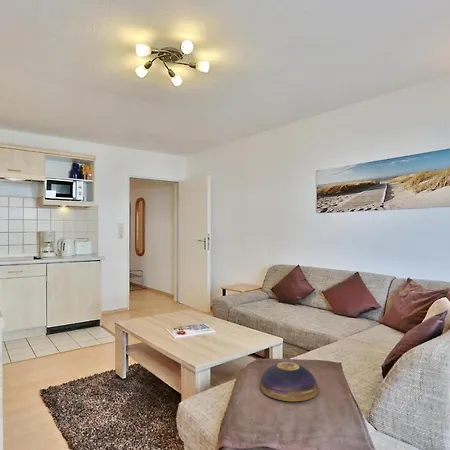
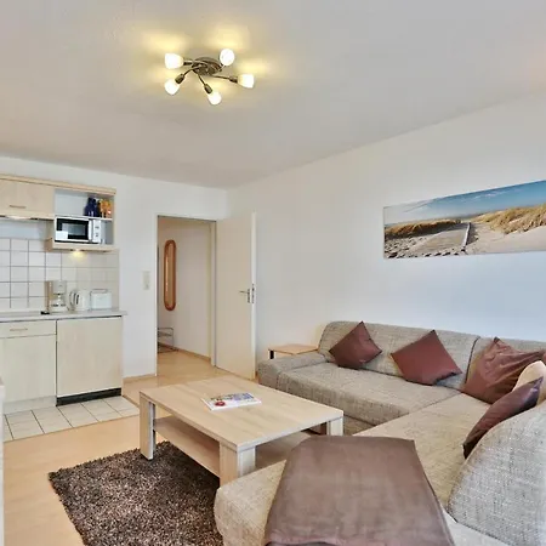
- decorative bowl (288, 376)
